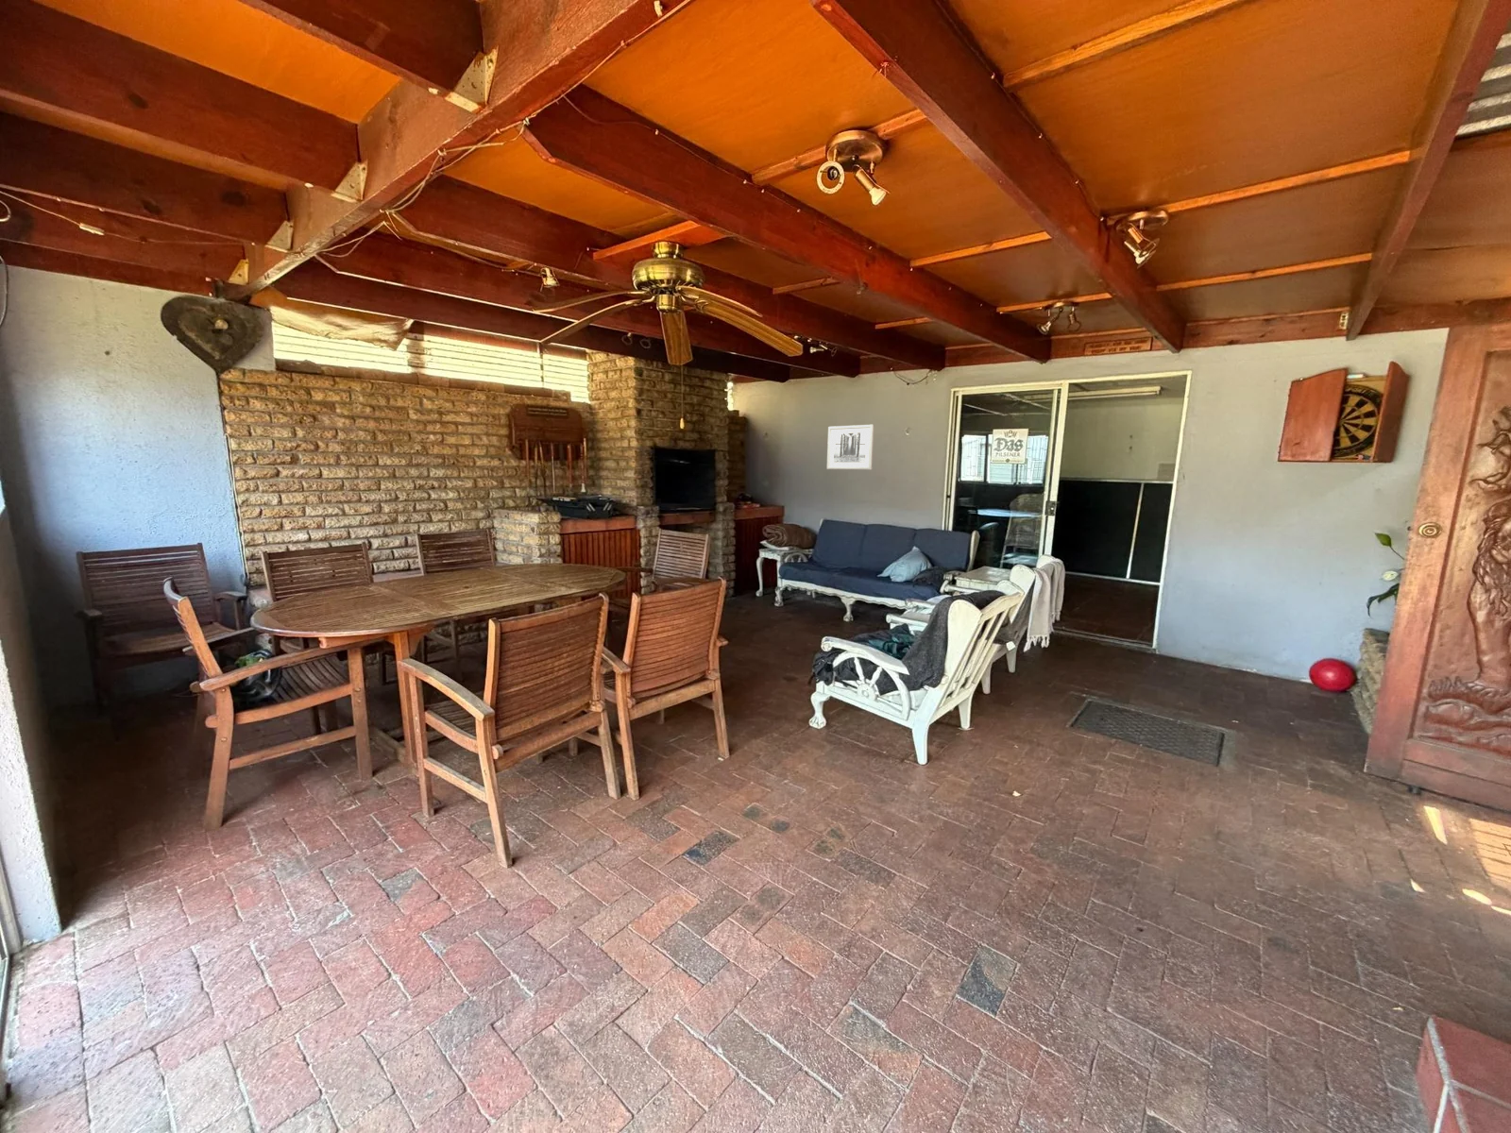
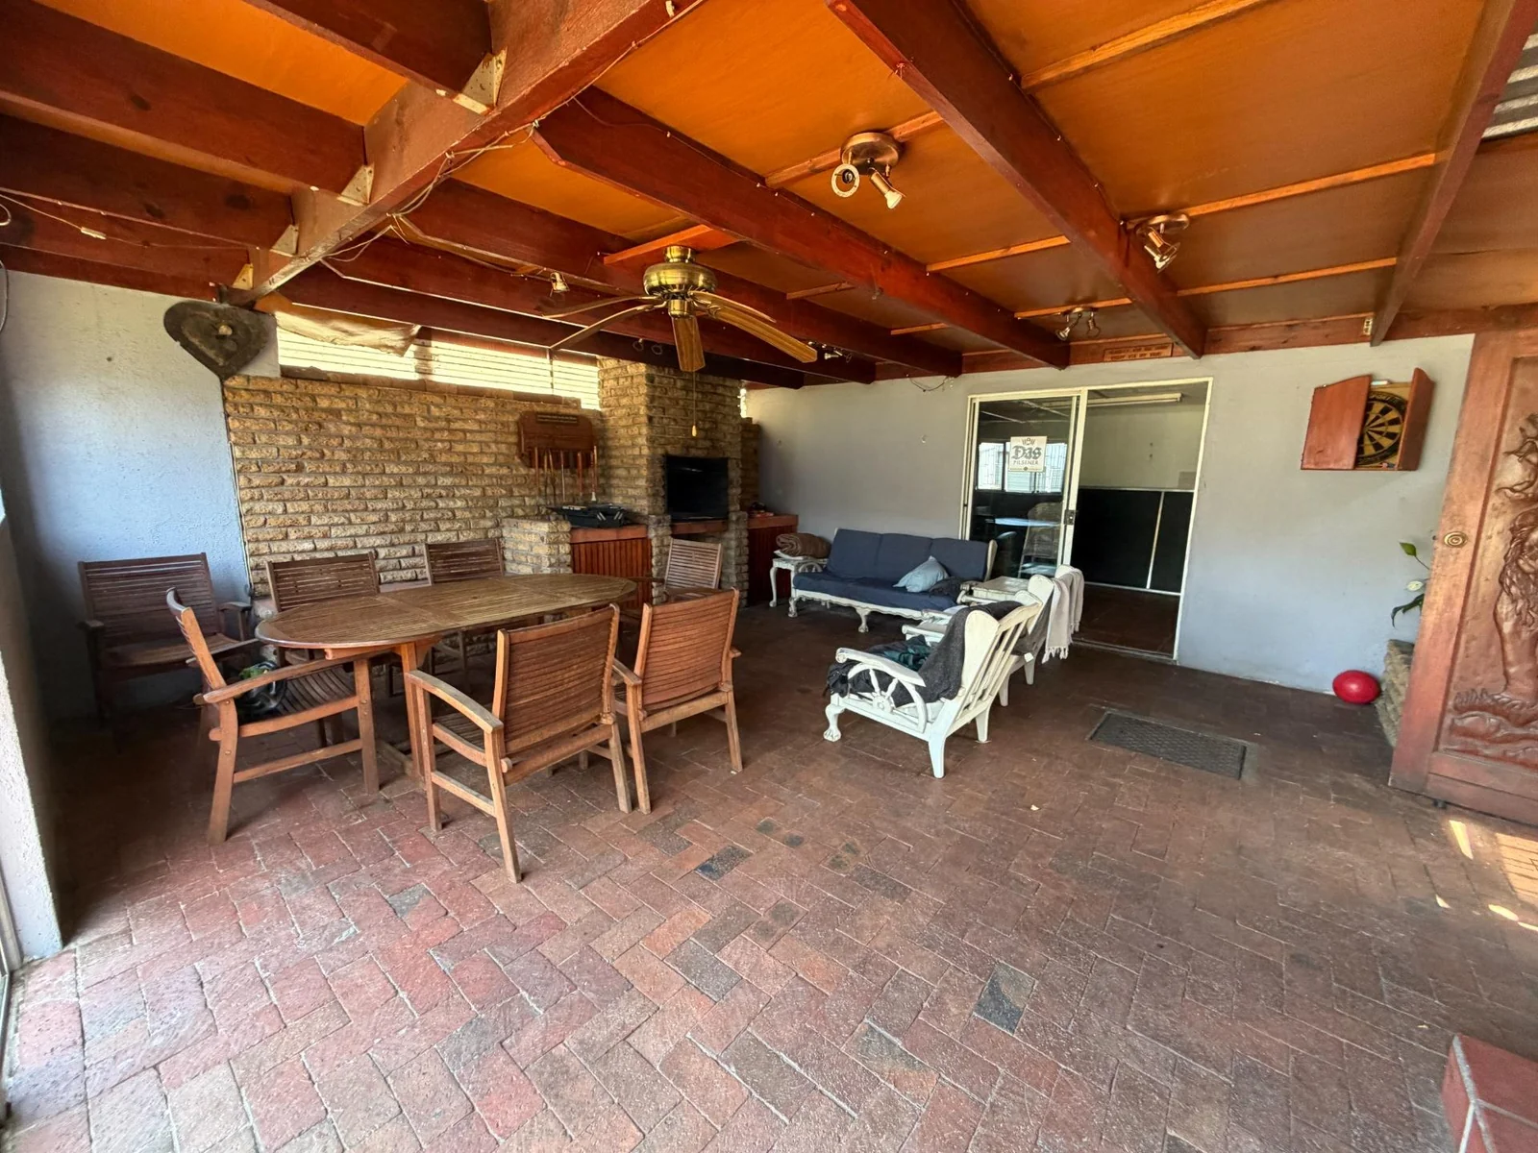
- wall art (849, 447)
